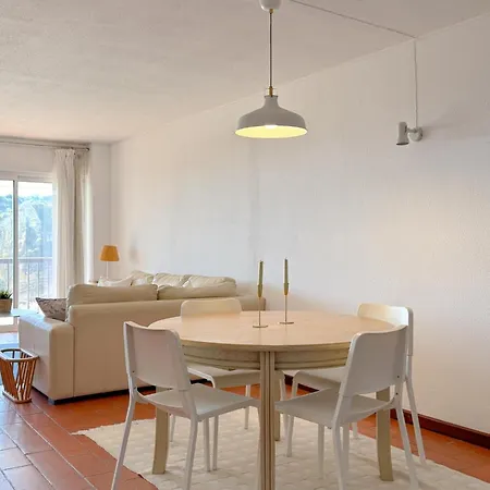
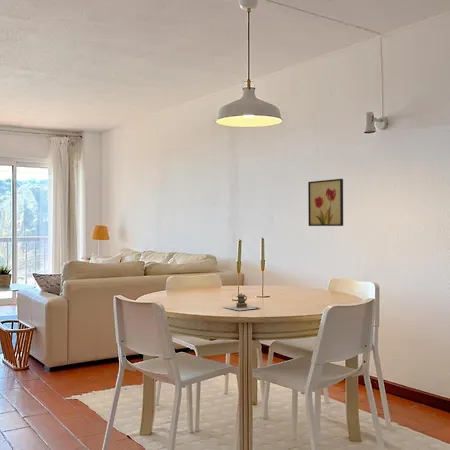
+ teapot (241, 300)
+ wall art (325, 203)
